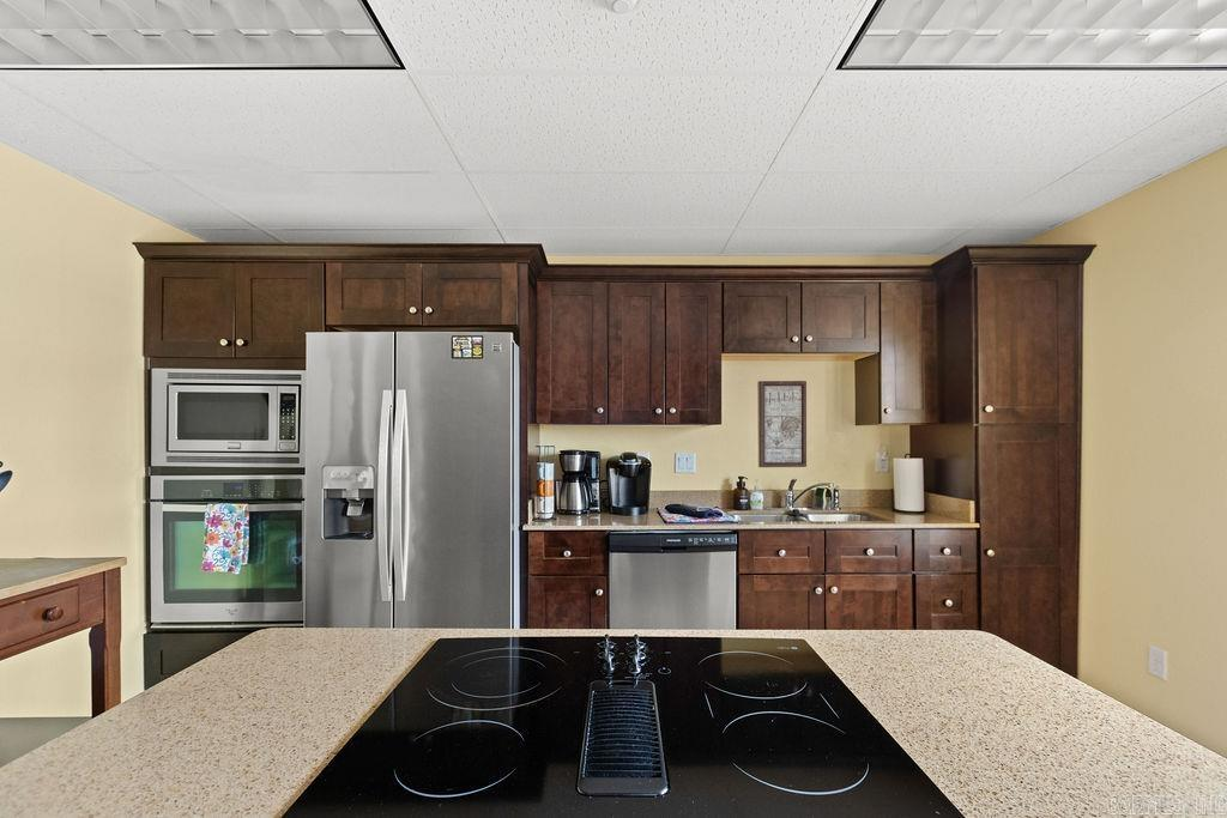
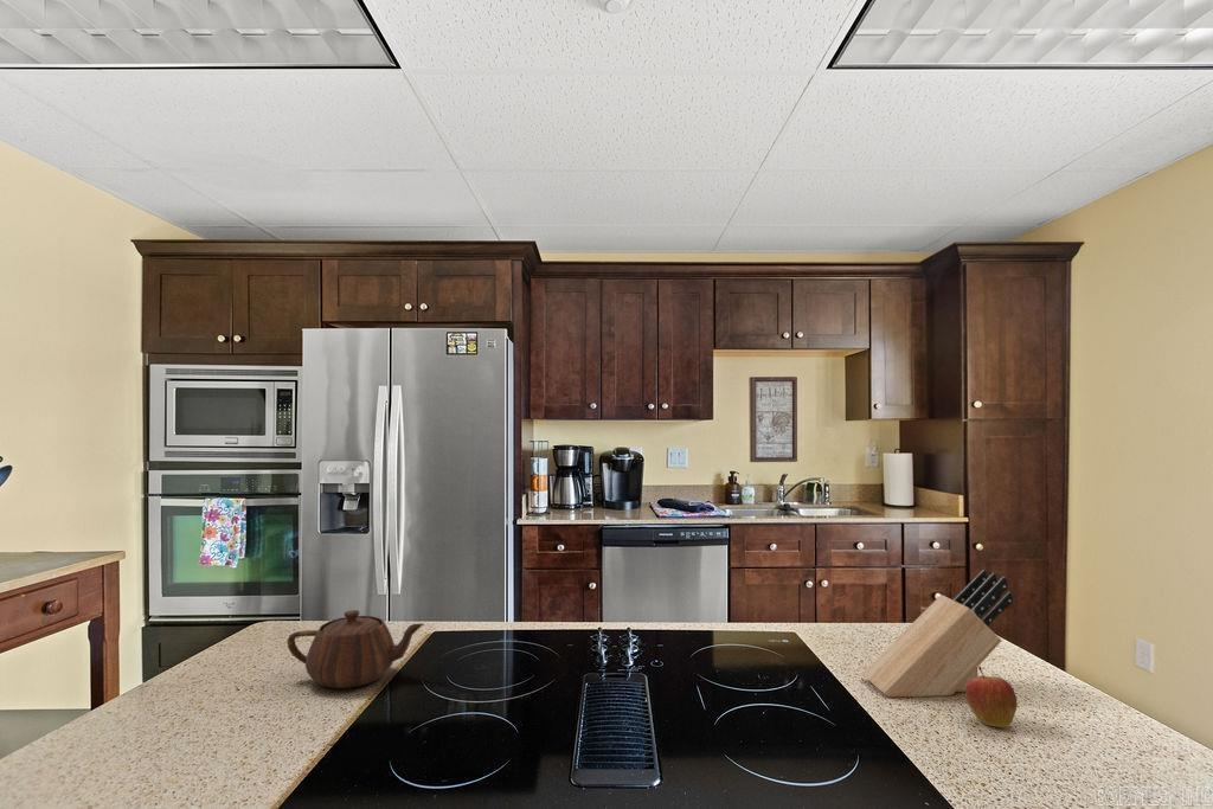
+ fruit (990, 695)
+ teapot (355, 643)
+ knife block (939, 629)
